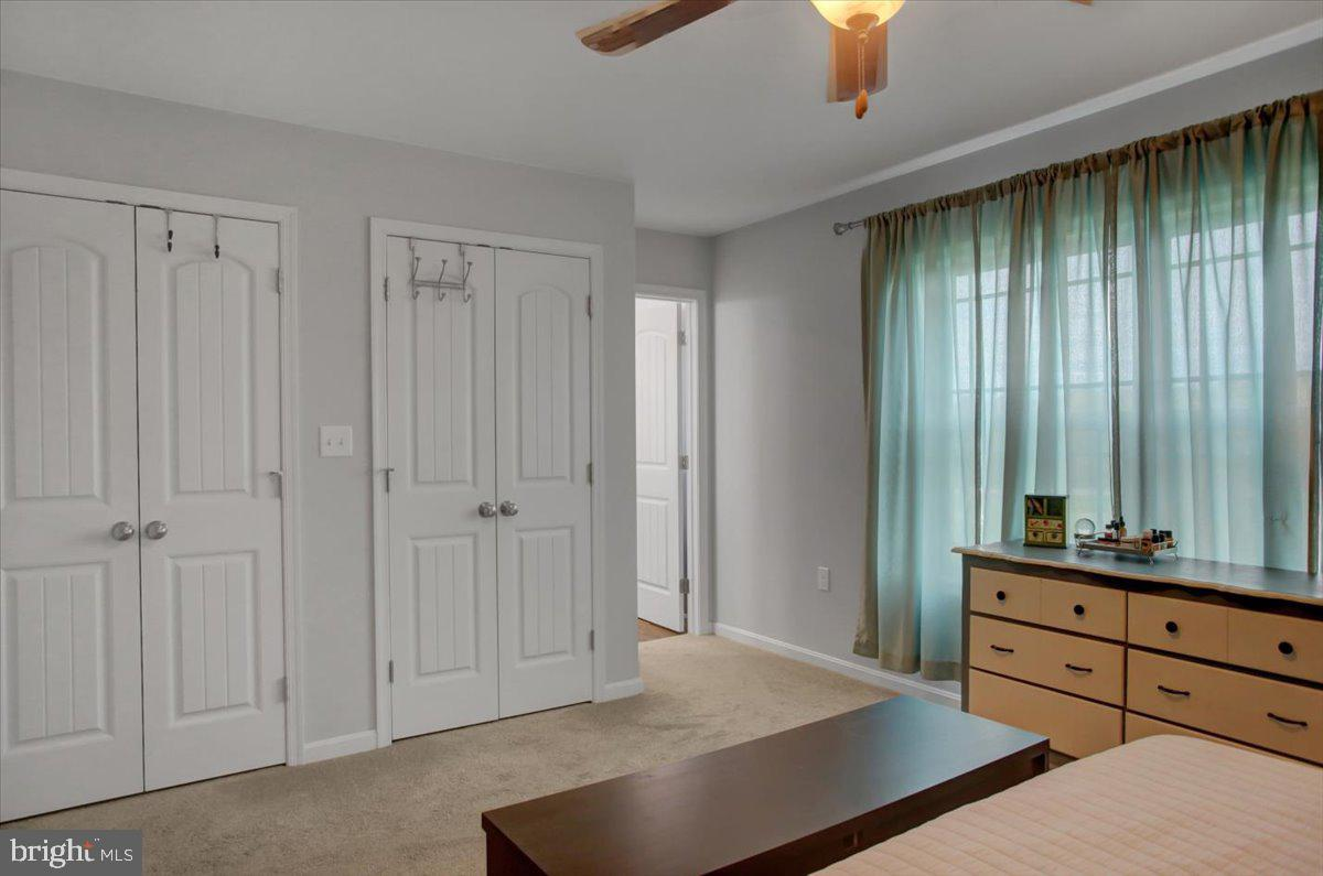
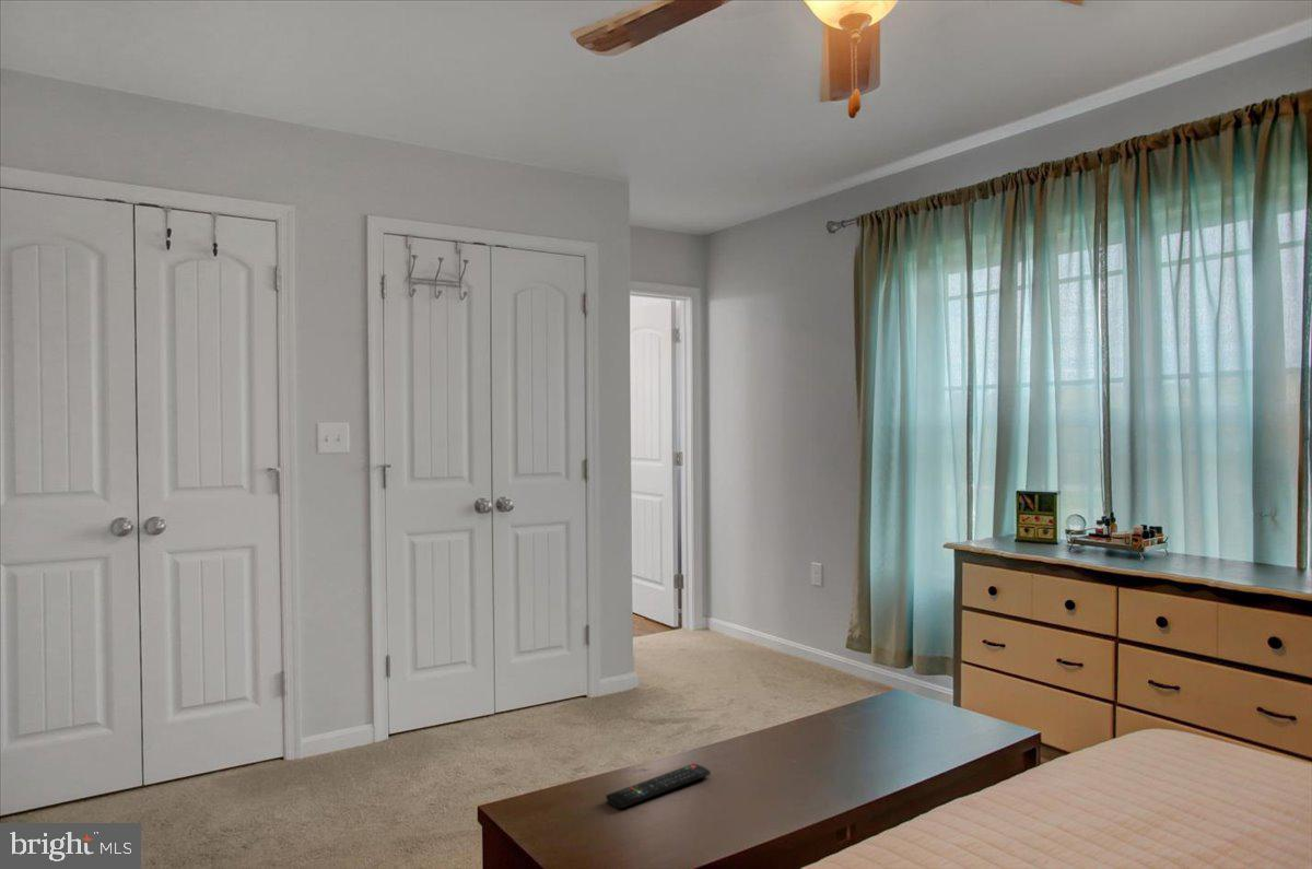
+ remote control (660, 785)
